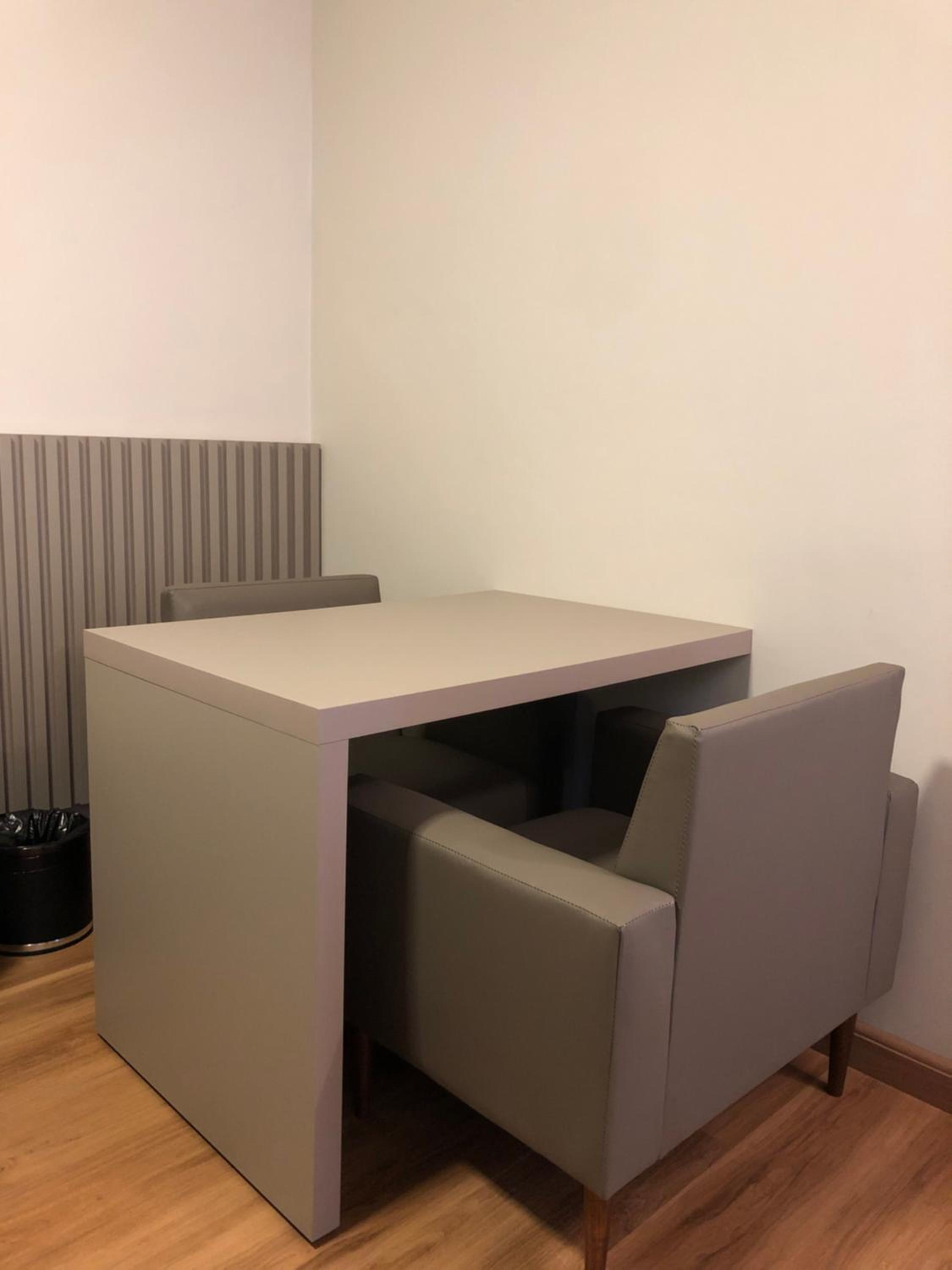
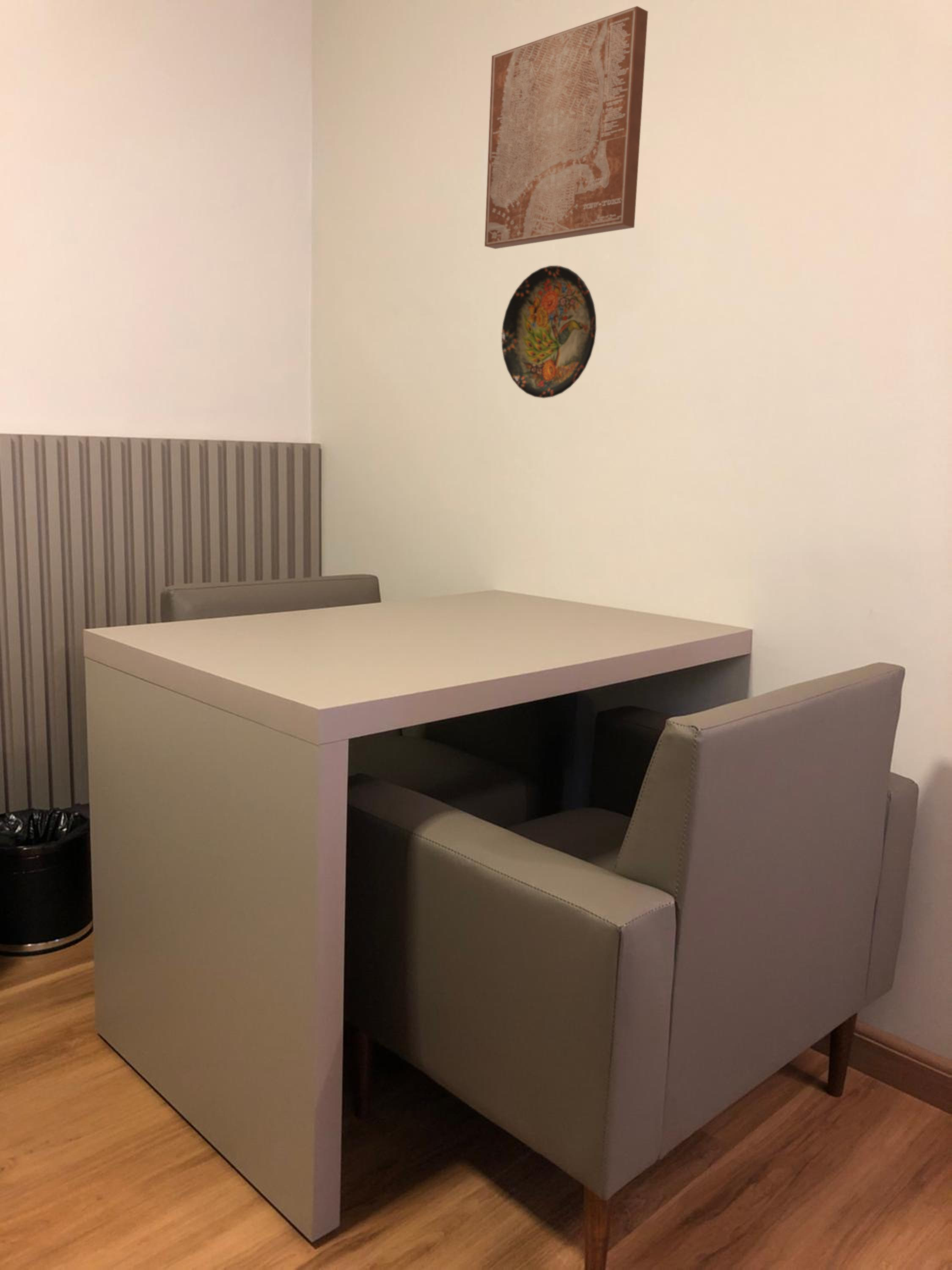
+ decorative plate (550, 333)
+ wall art (560, 138)
